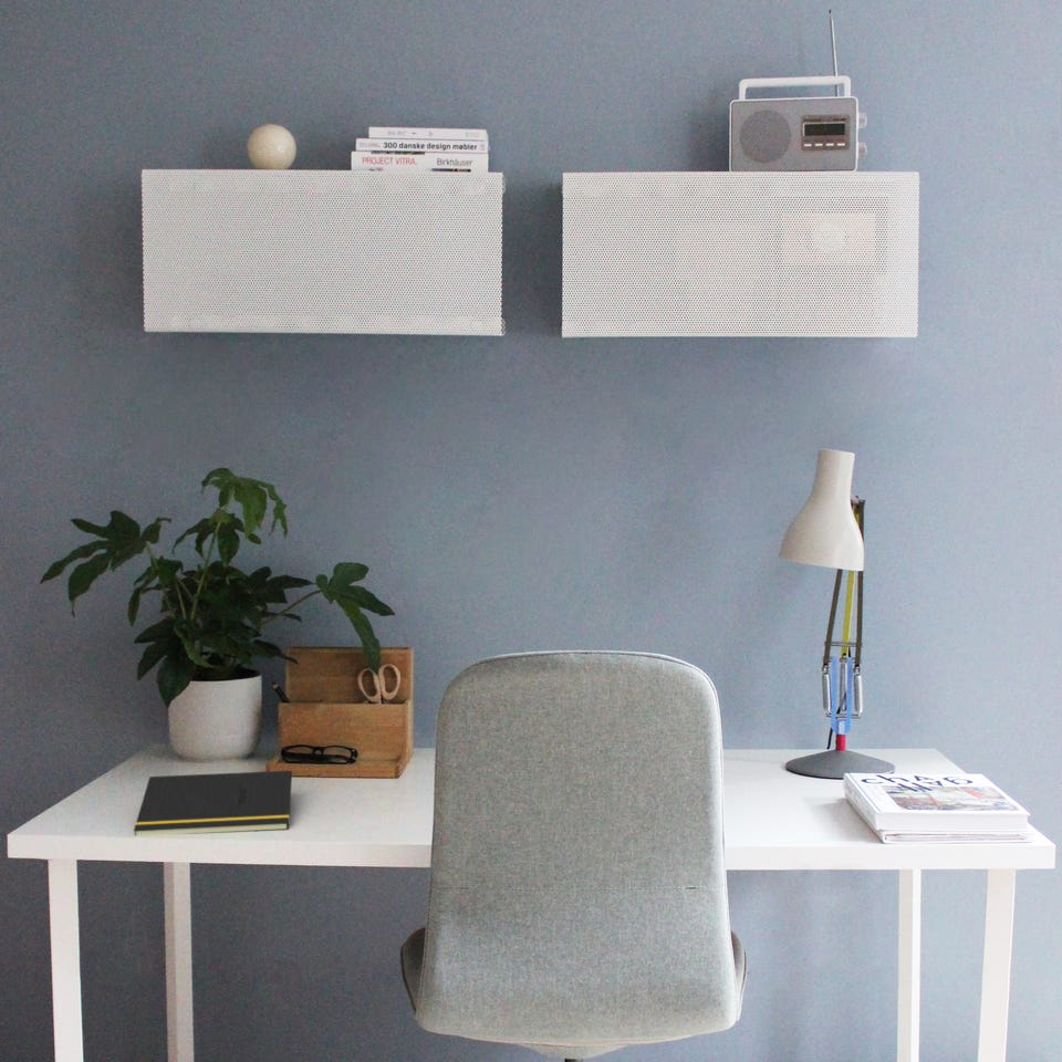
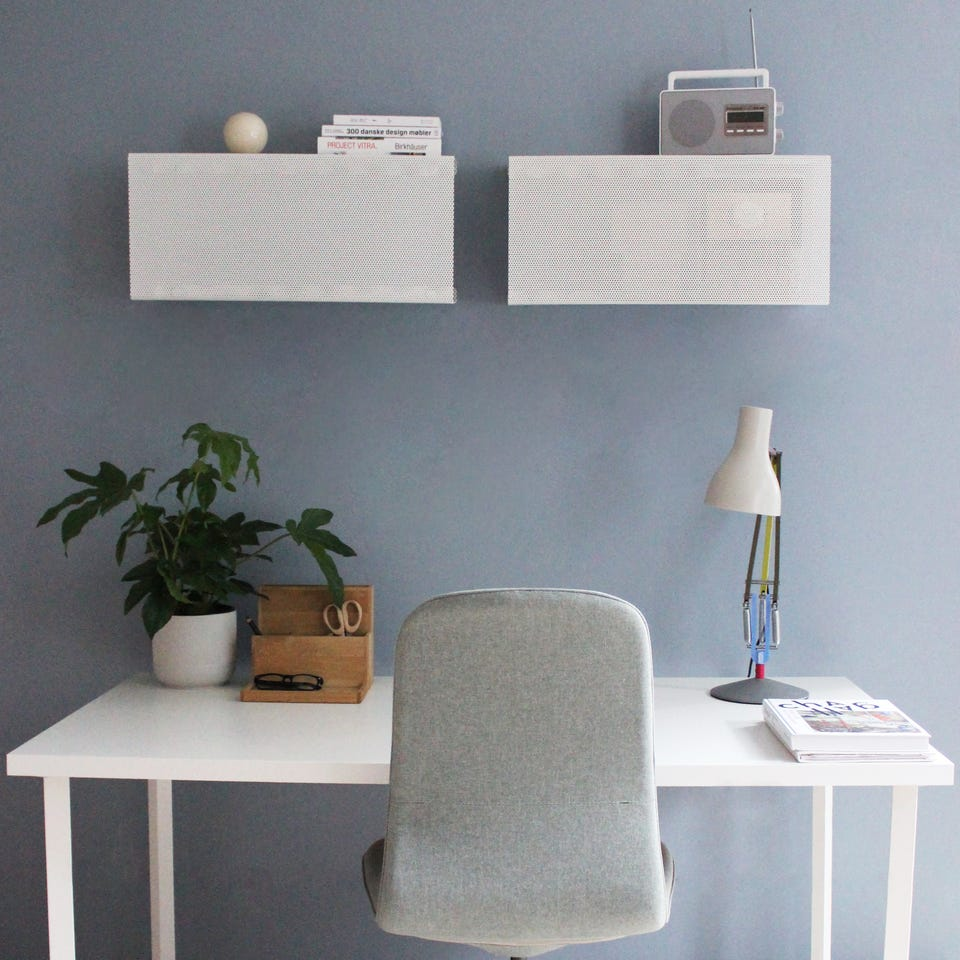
- notepad (217, 802)
